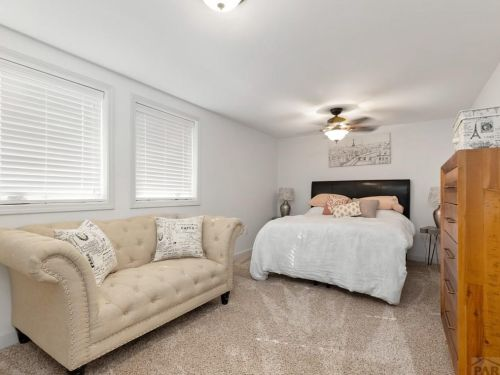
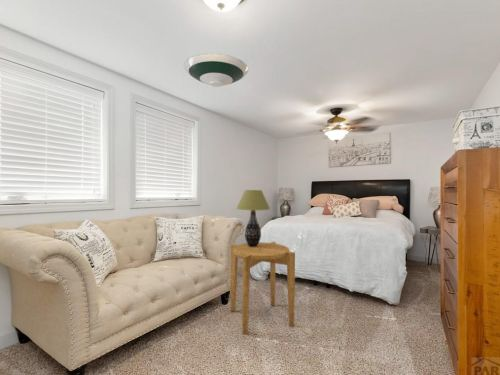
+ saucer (216, 77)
+ table lamp (253, 217)
+ side table (270, 283)
